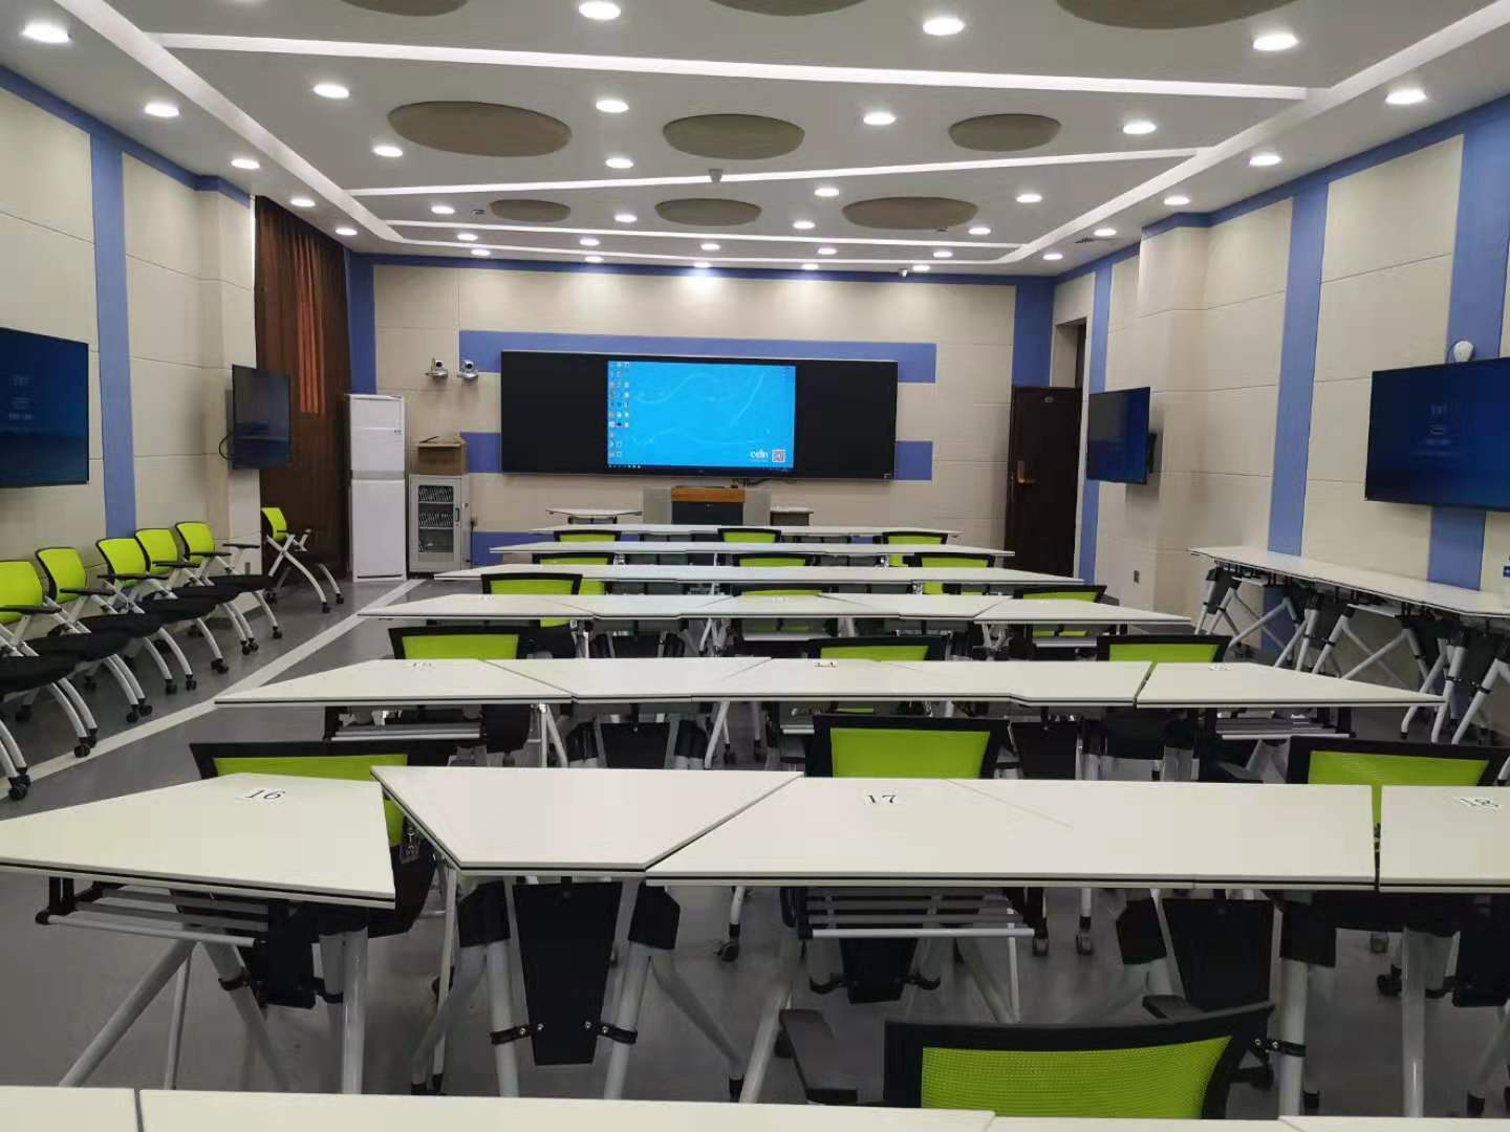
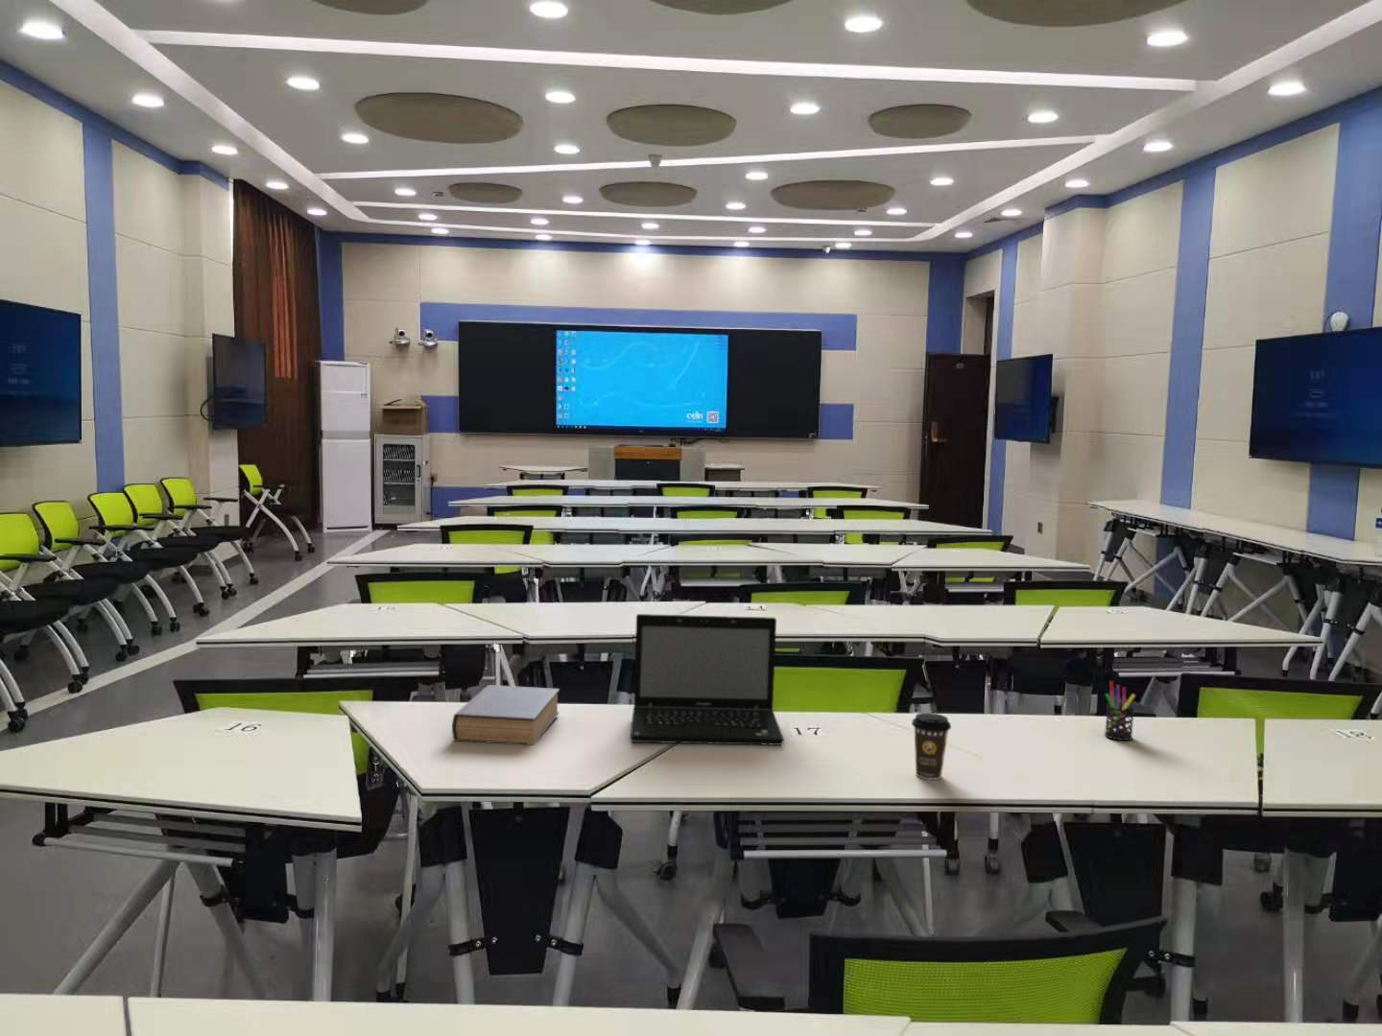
+ book (508, 714)
+ laptop (706, 677)
+ coffee cup (930, 747)
+ pen holder (1116, 710)
